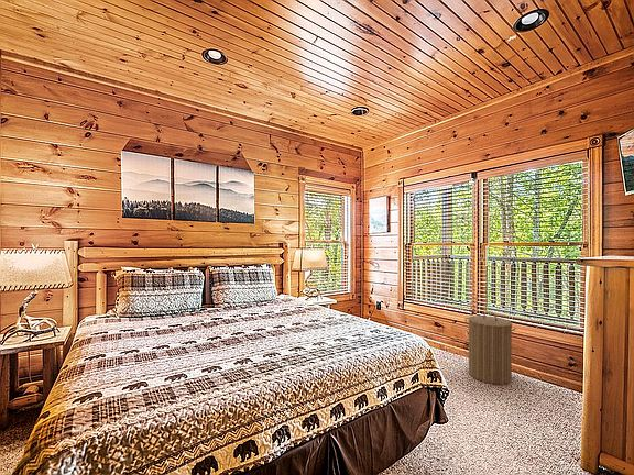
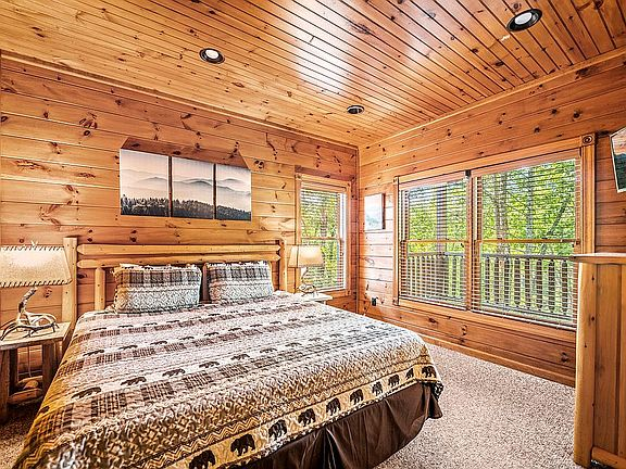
- laundry hamper (489, 343)
